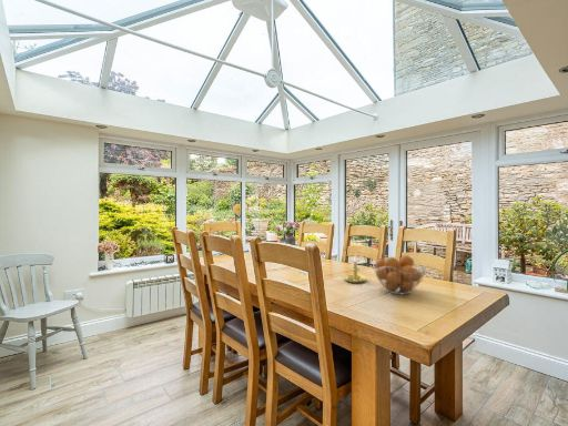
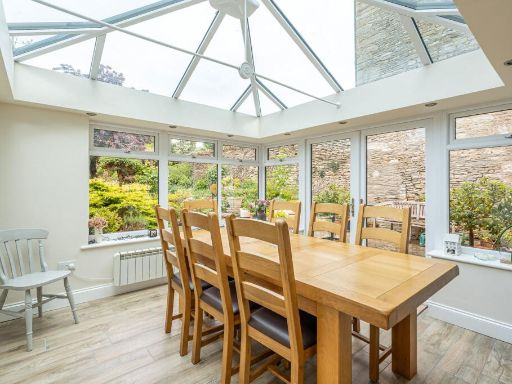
- candle holder (355, 266)
- fruit basket (398, 273)
